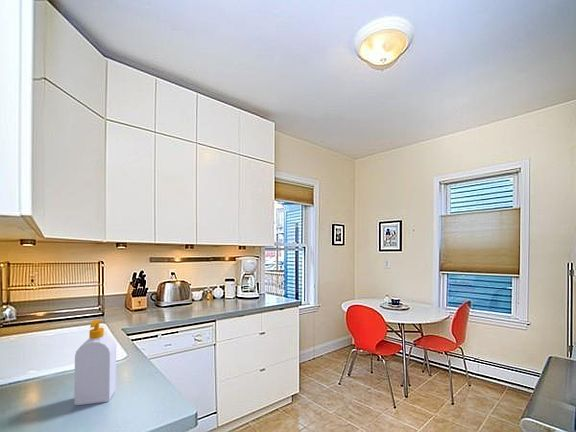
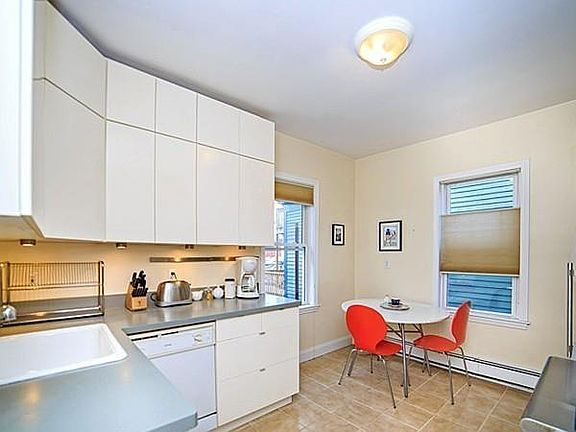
- soap bottle (95, 359)
